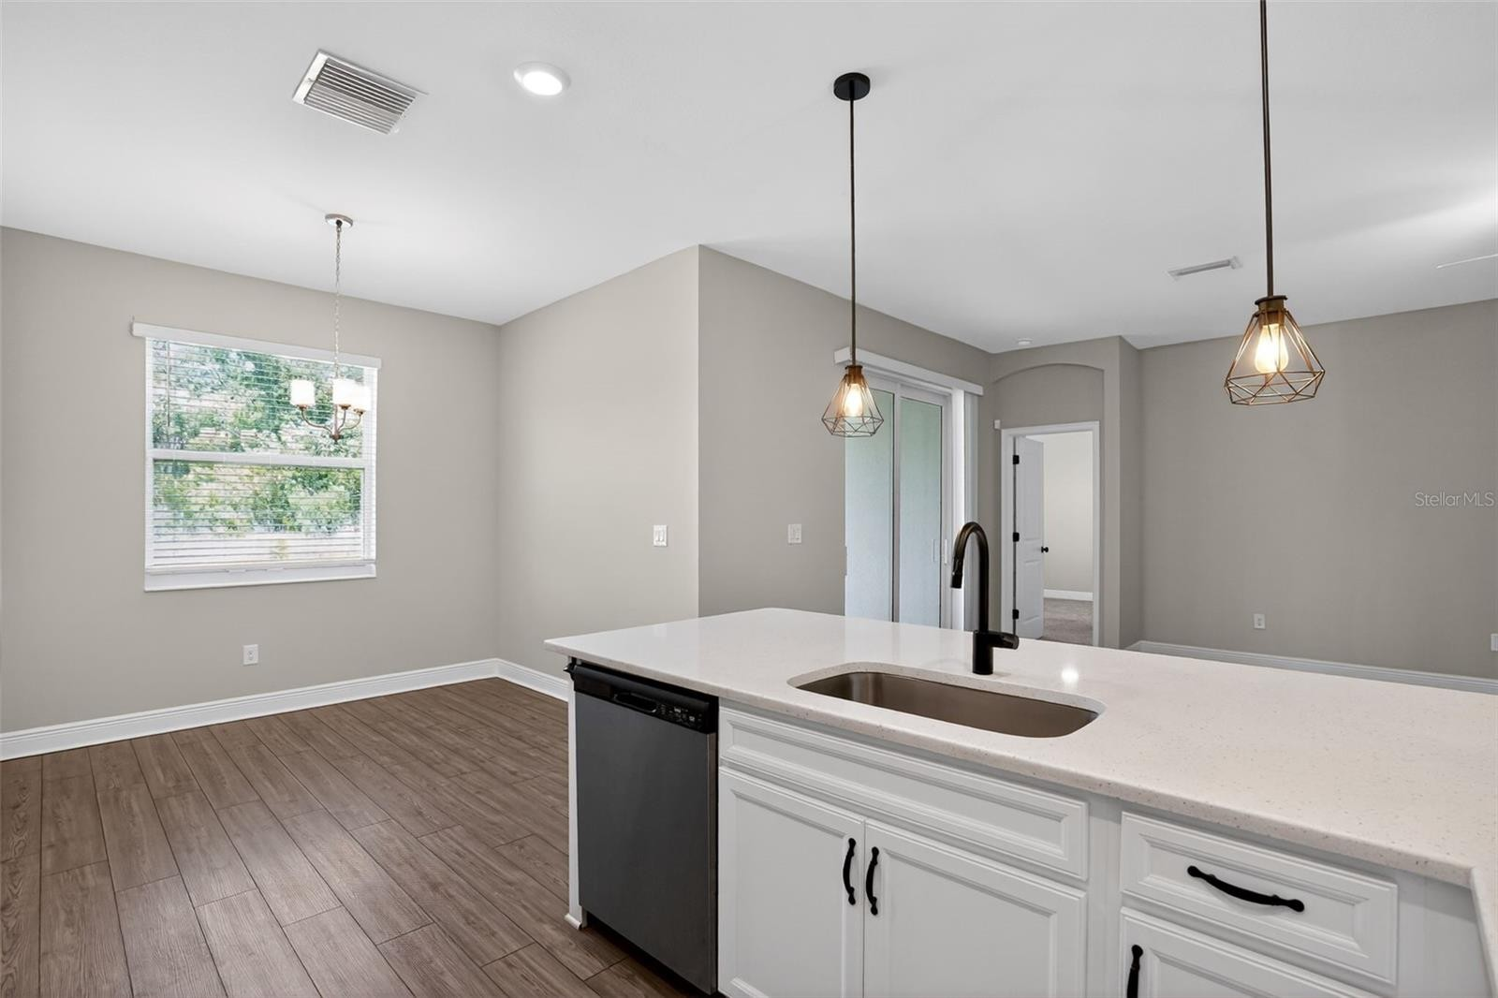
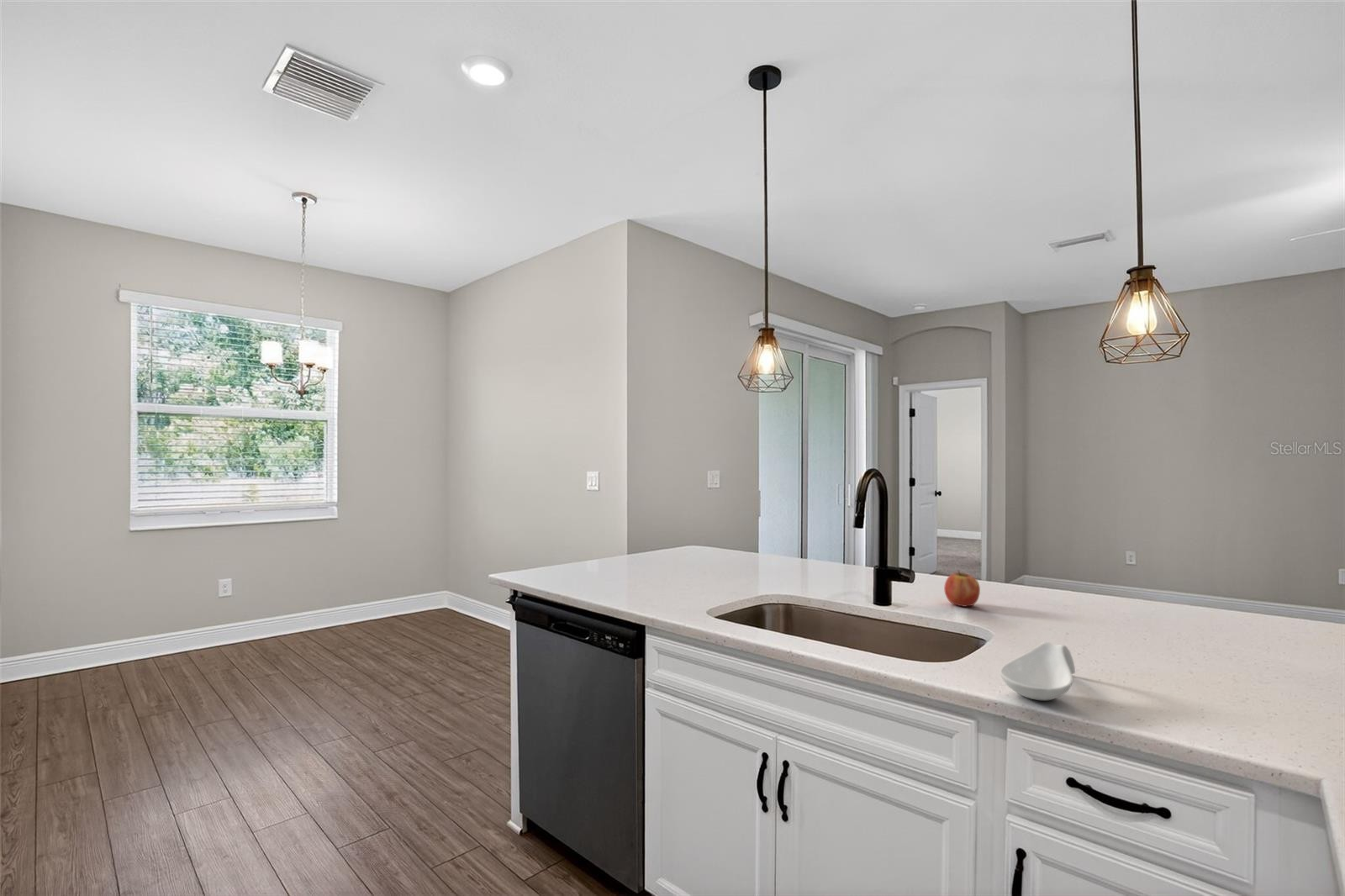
+ fruit (962, 588)
+ spoon rest (1044, 668)
